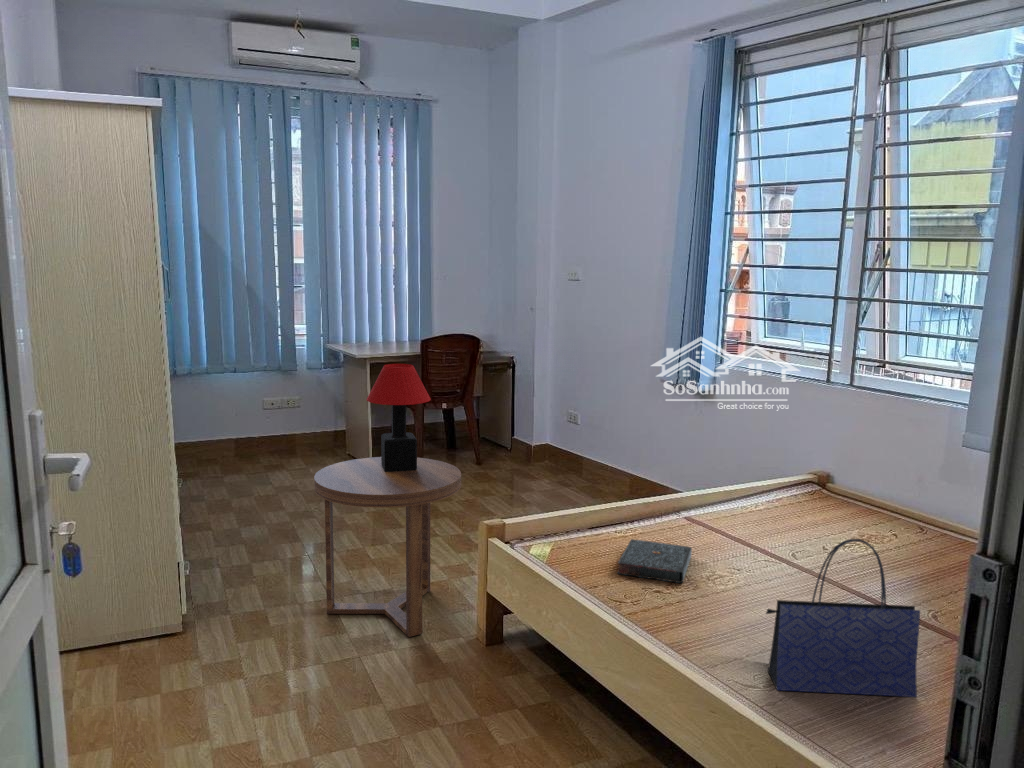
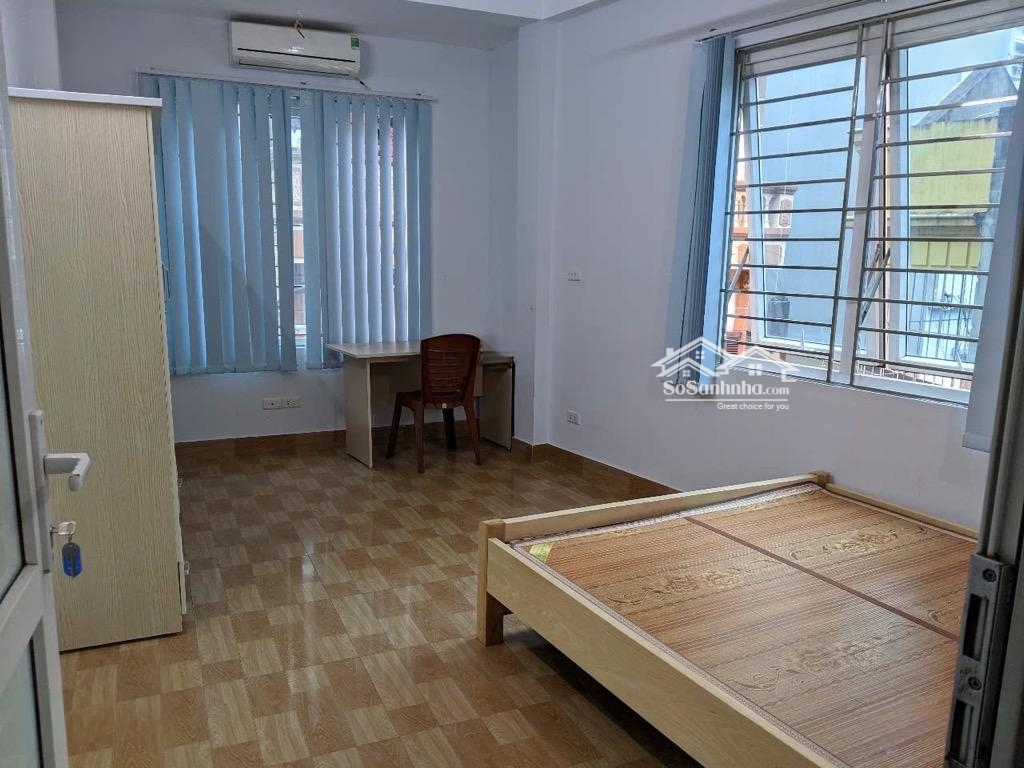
- tote bag (840, 612)
- table lamp (398, 416)
- side table (406, 543)
- book (655, 559)
